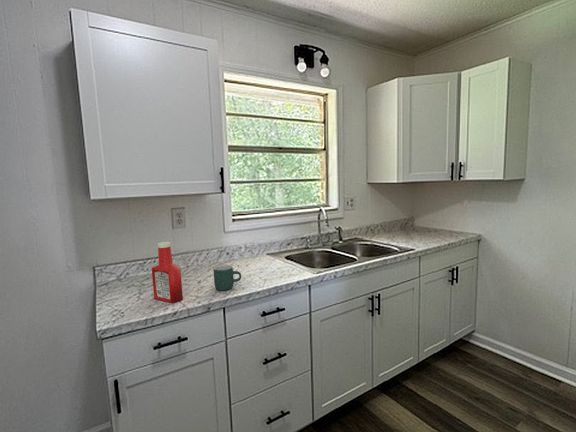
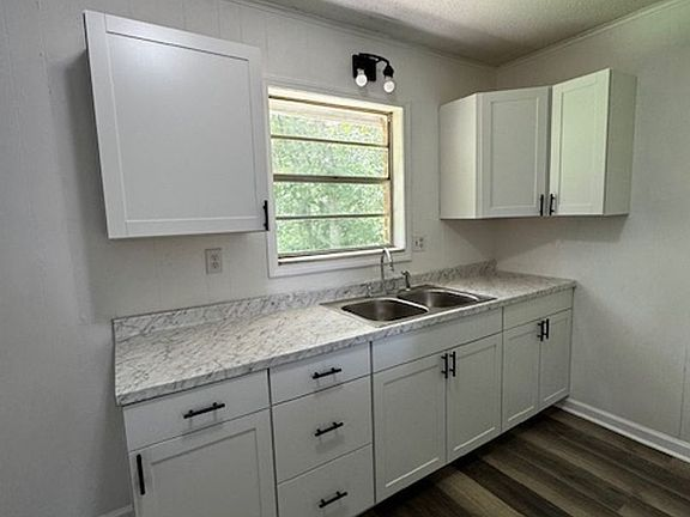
- mug (226, 277)
- soap bottle (166, 270)
